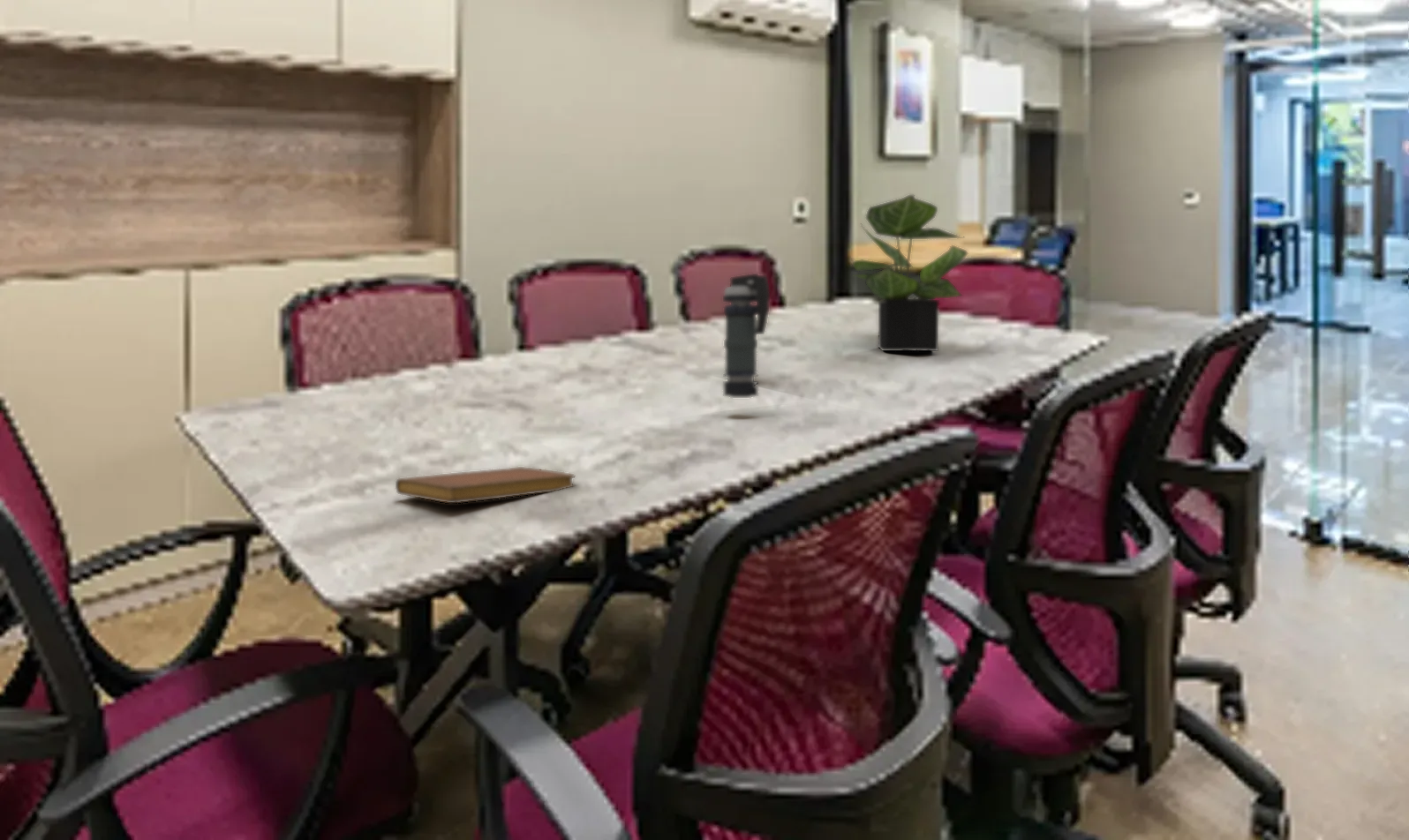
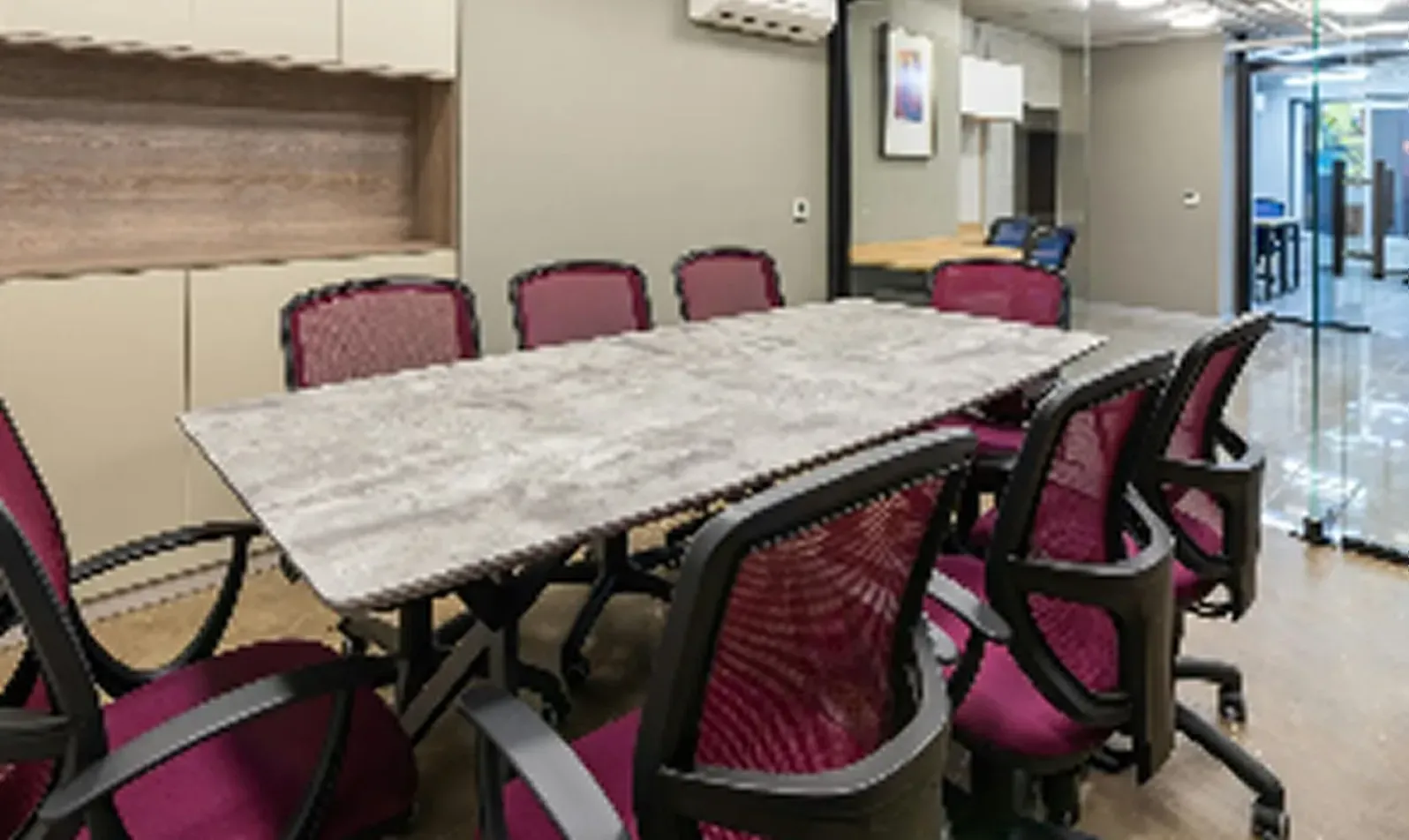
- smoke grenade (746, 336)
- notebook (487, 483)
- potted plant (898, 279)
